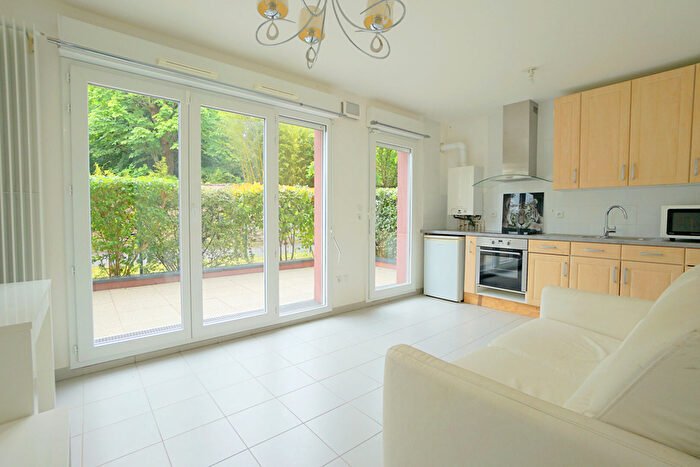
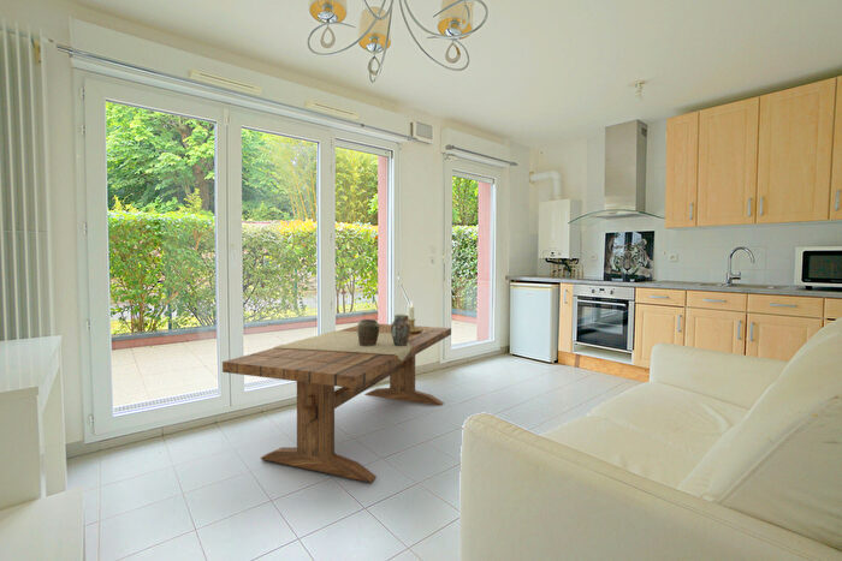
+ jar set (378, 329)
+ candlestick (413, 315)
+ dining table (361, 383)
